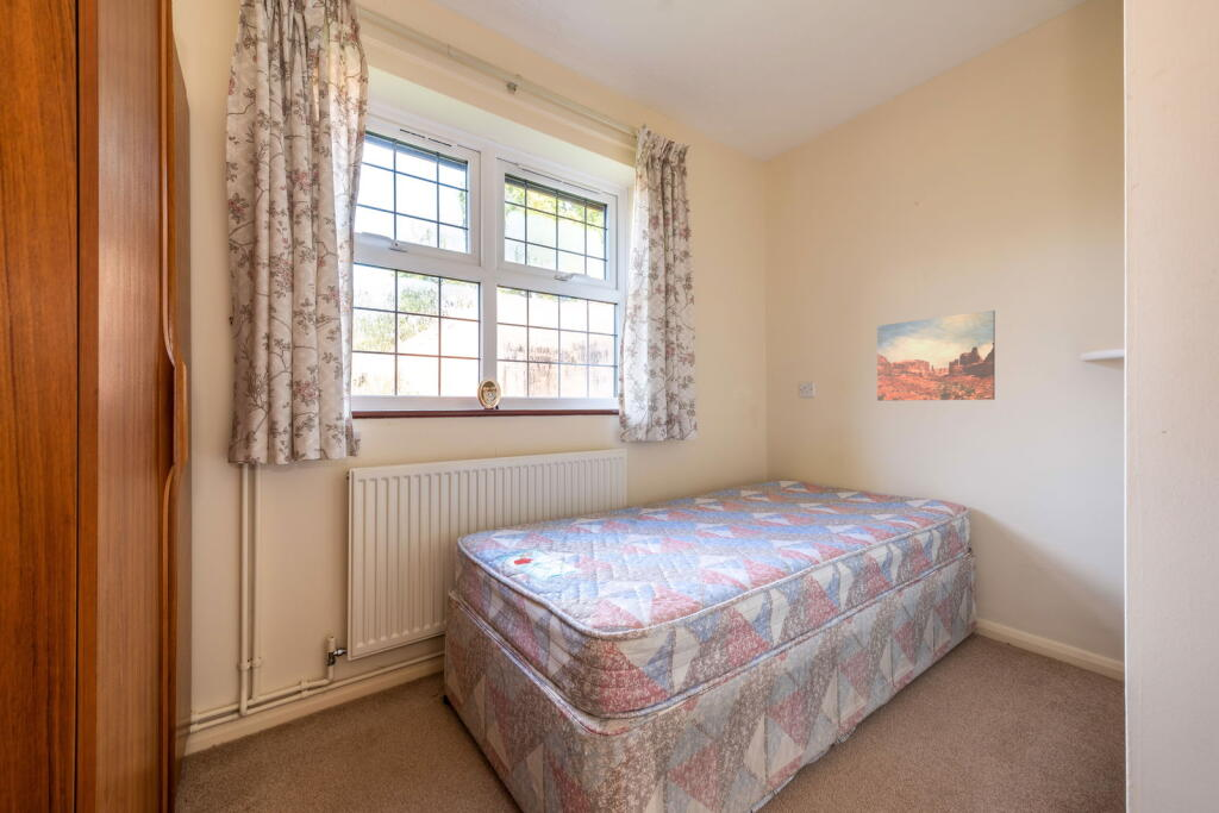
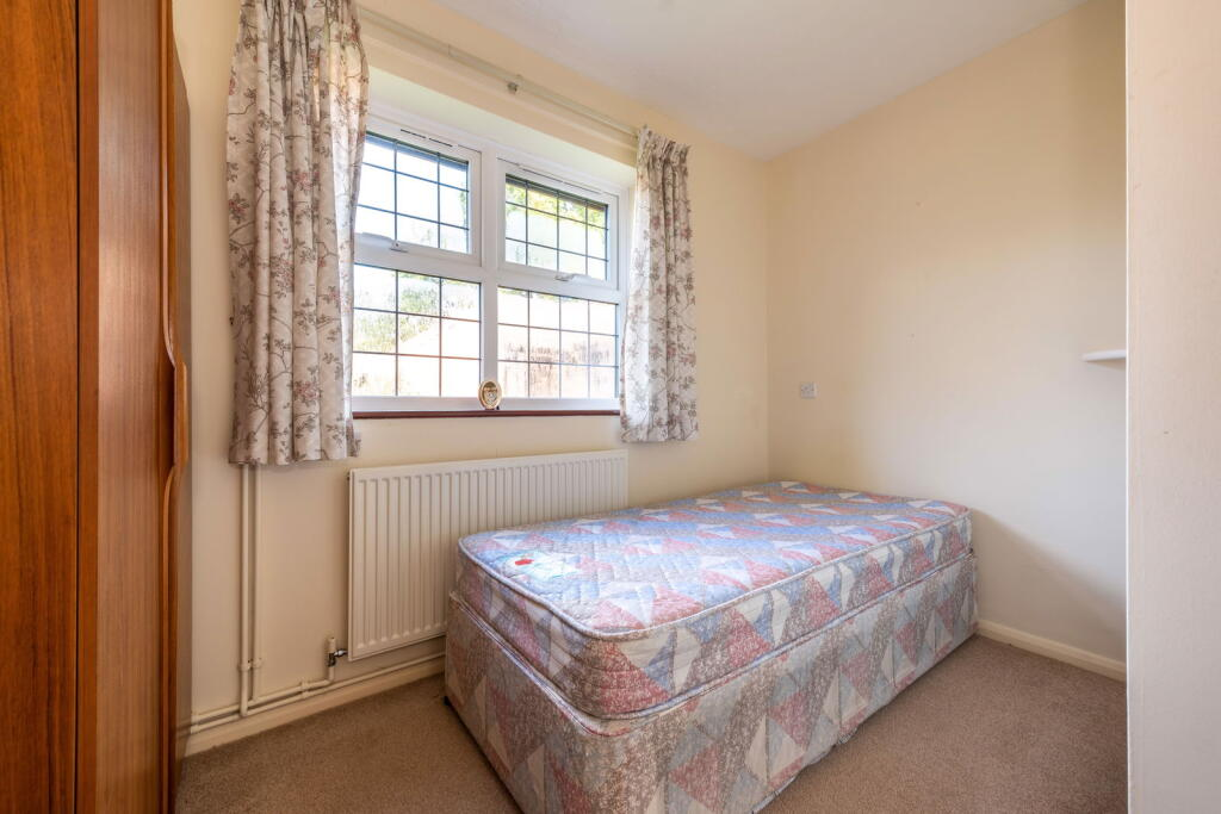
- wall art (931, 359)
